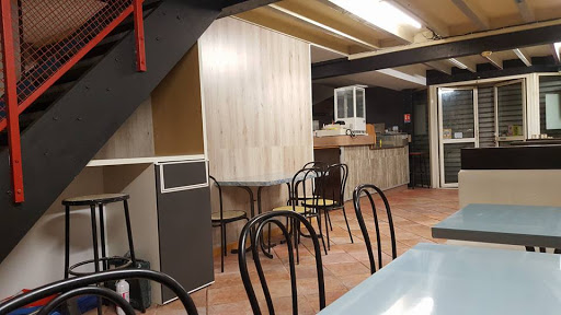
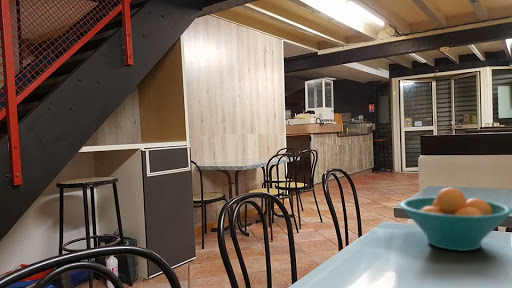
+ fruit bowl (452, 216)
